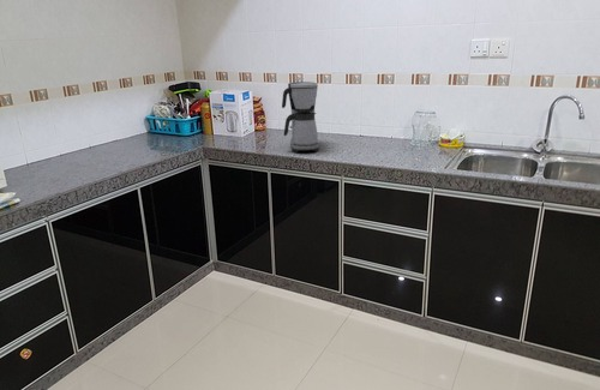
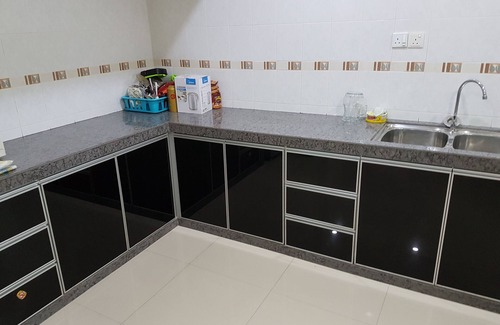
- coffee maker (299, 115)
